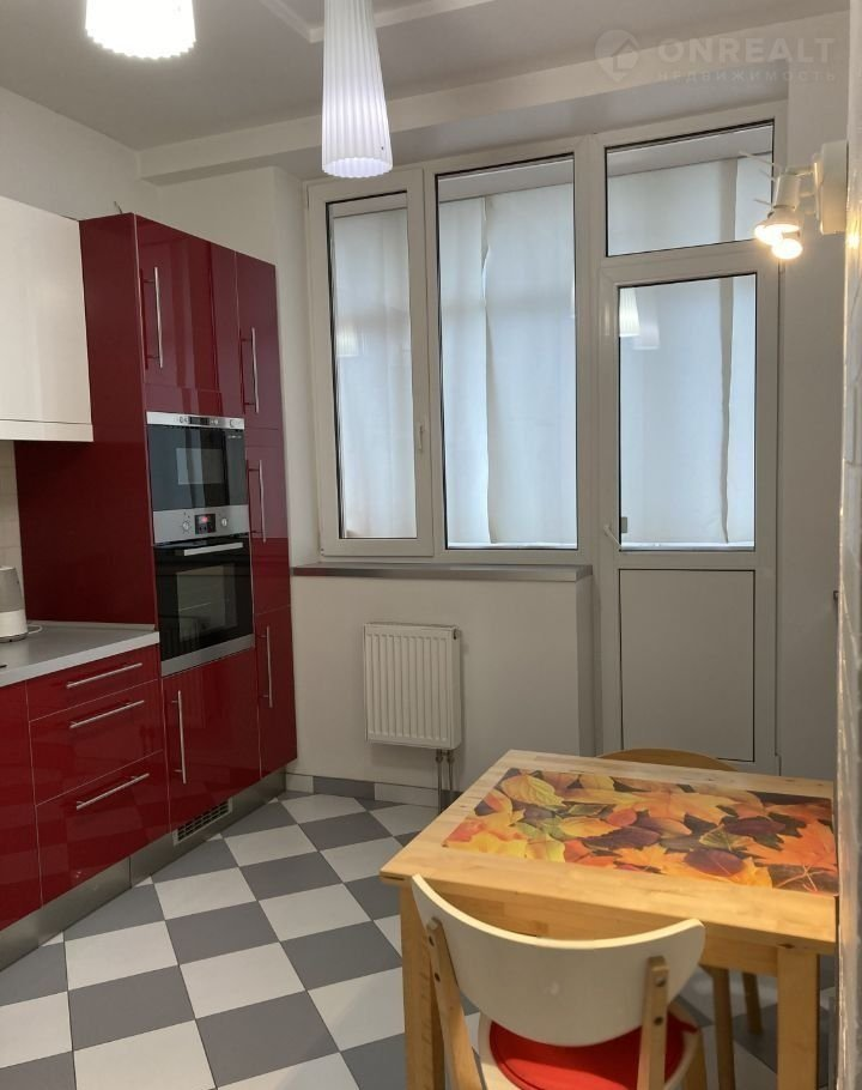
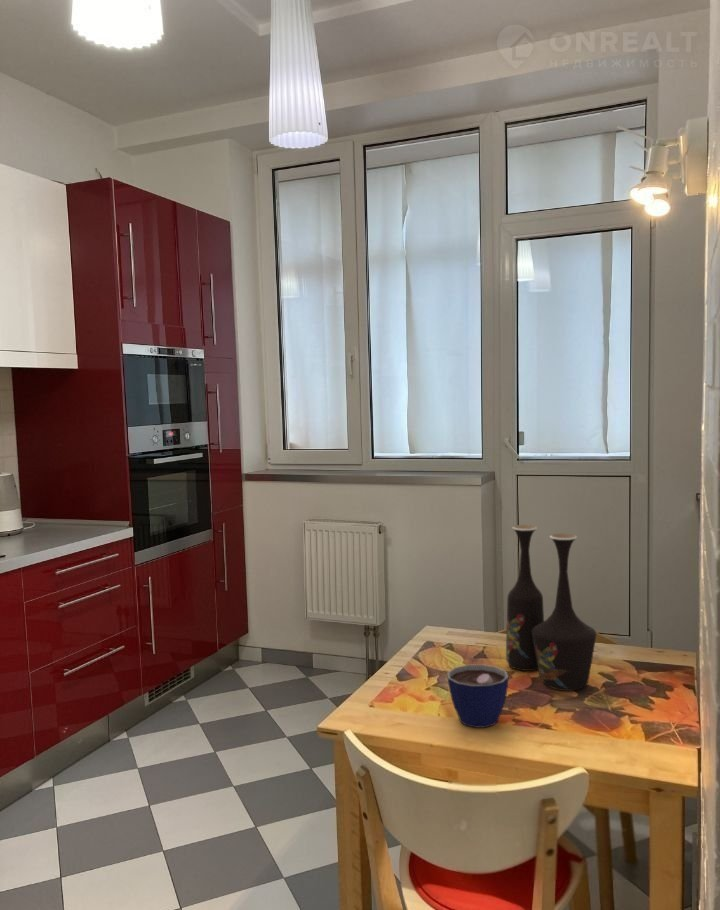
+ vase (542, 604)
+ cup (472, 693)
